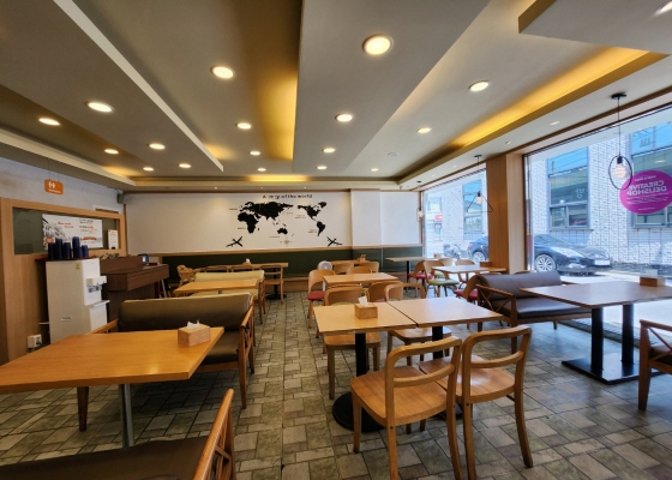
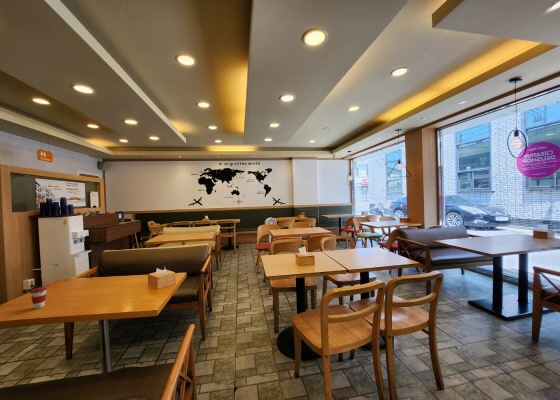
+ coffee cup (39, 298)
